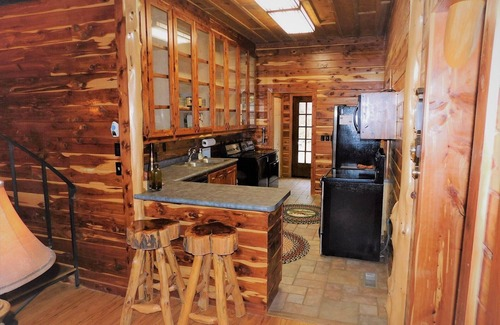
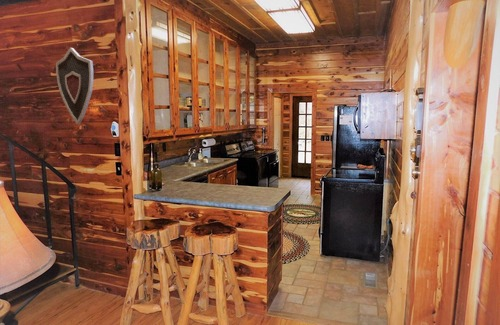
+ decorative shield (75, 86)
